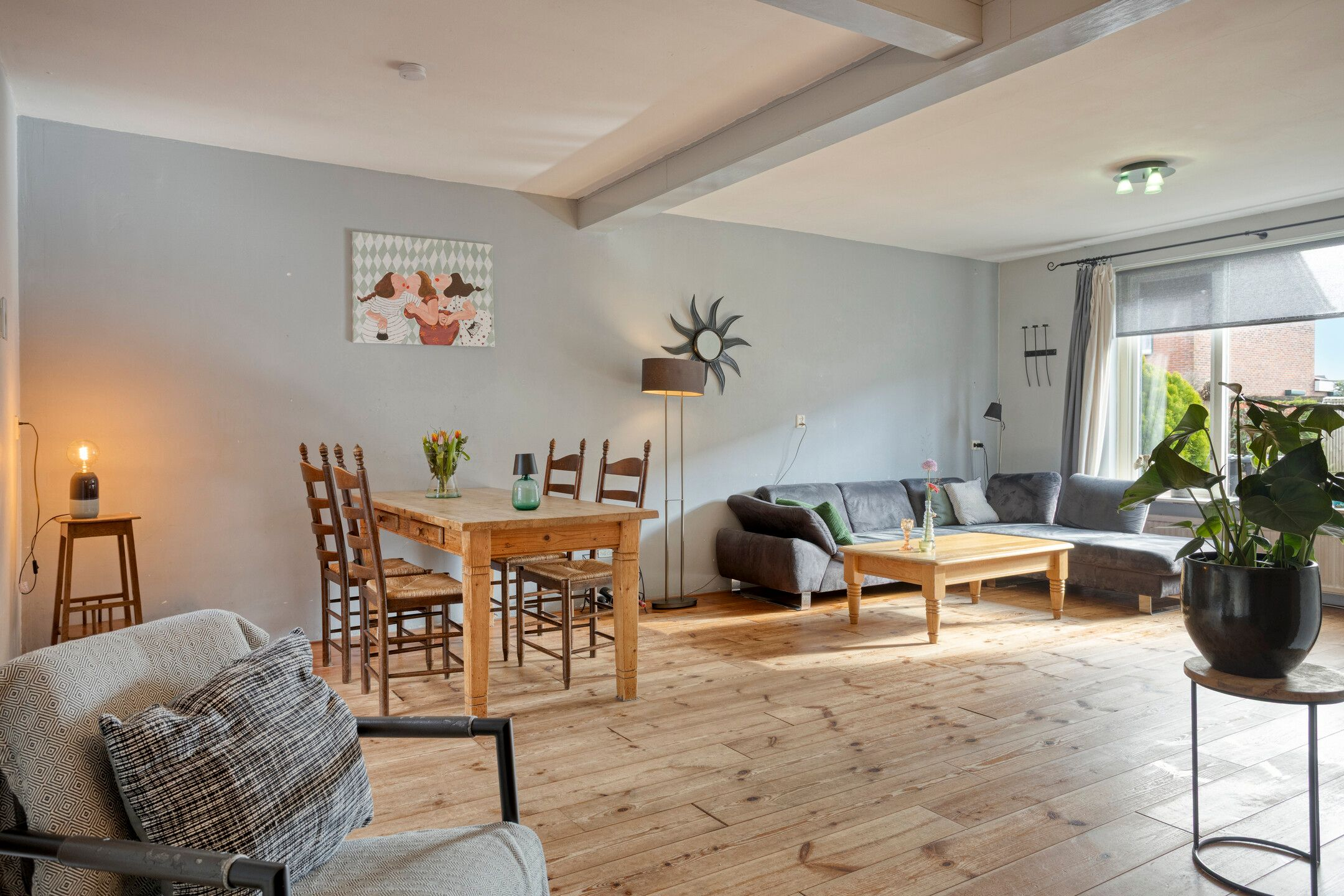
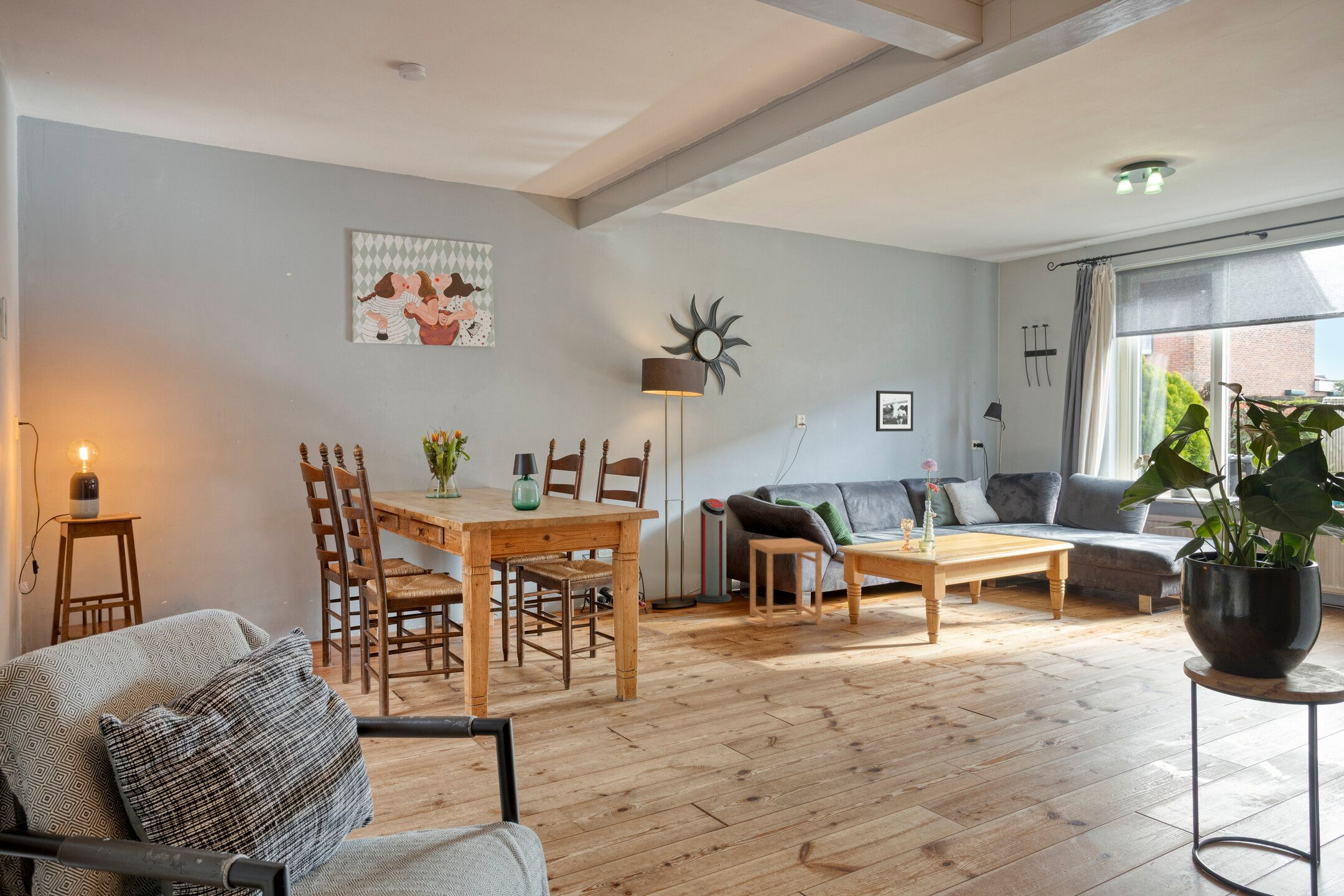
+ side table (796, 581)
+ air purifier (713, 549)
+ picture frame (895, 411)
